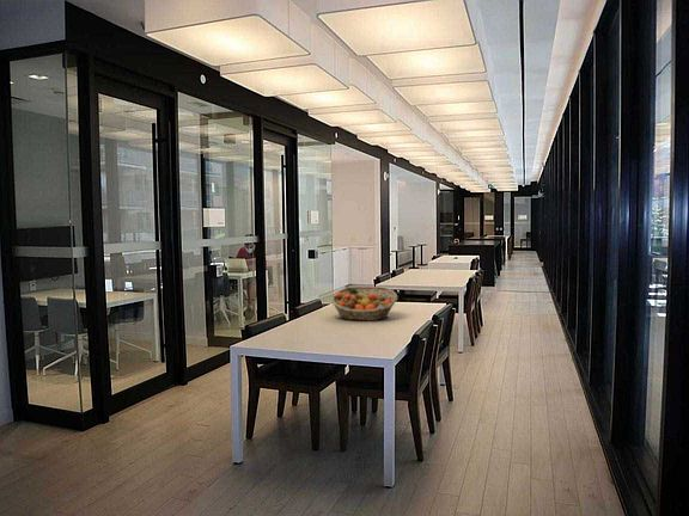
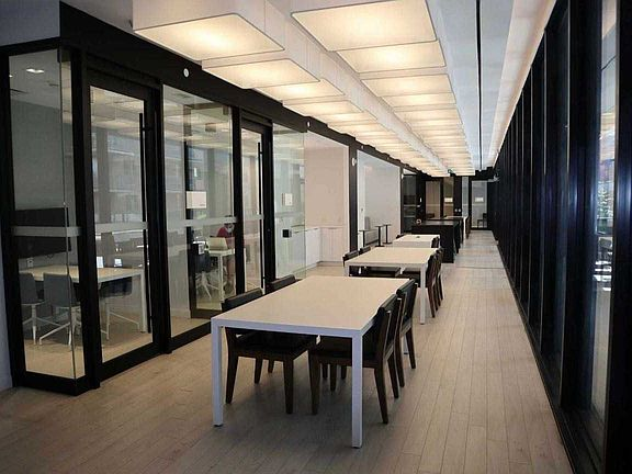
- fruit basket (364, 302)
